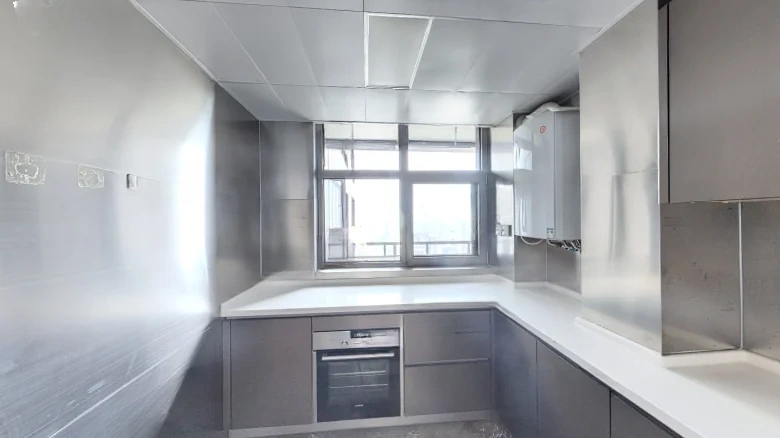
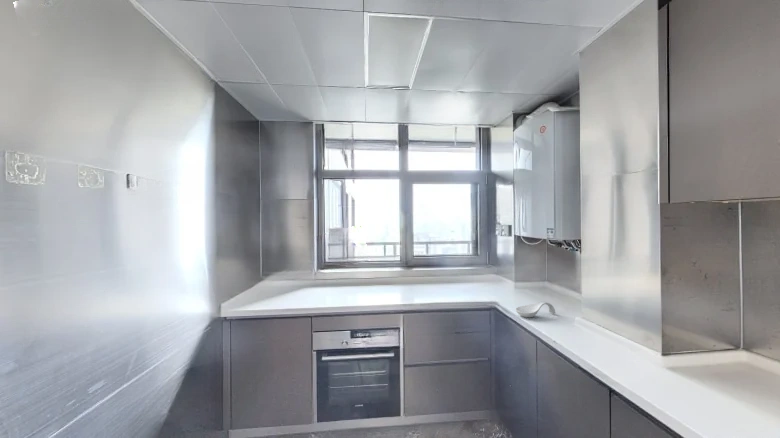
+ spoon rest (535, 308)
